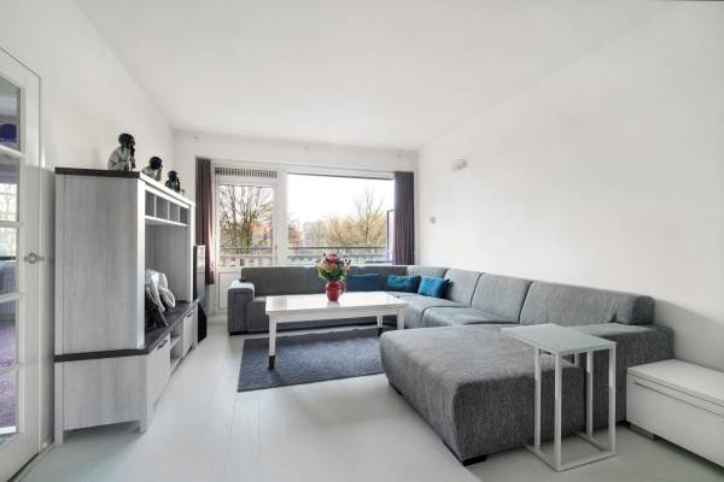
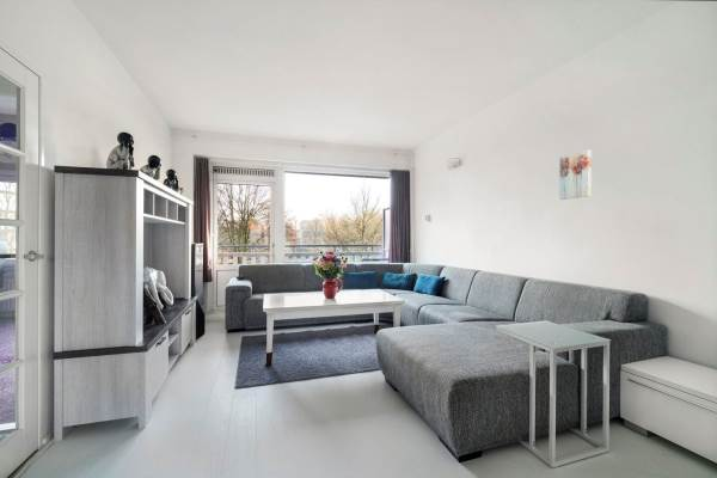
+ wall art (575, 176)
